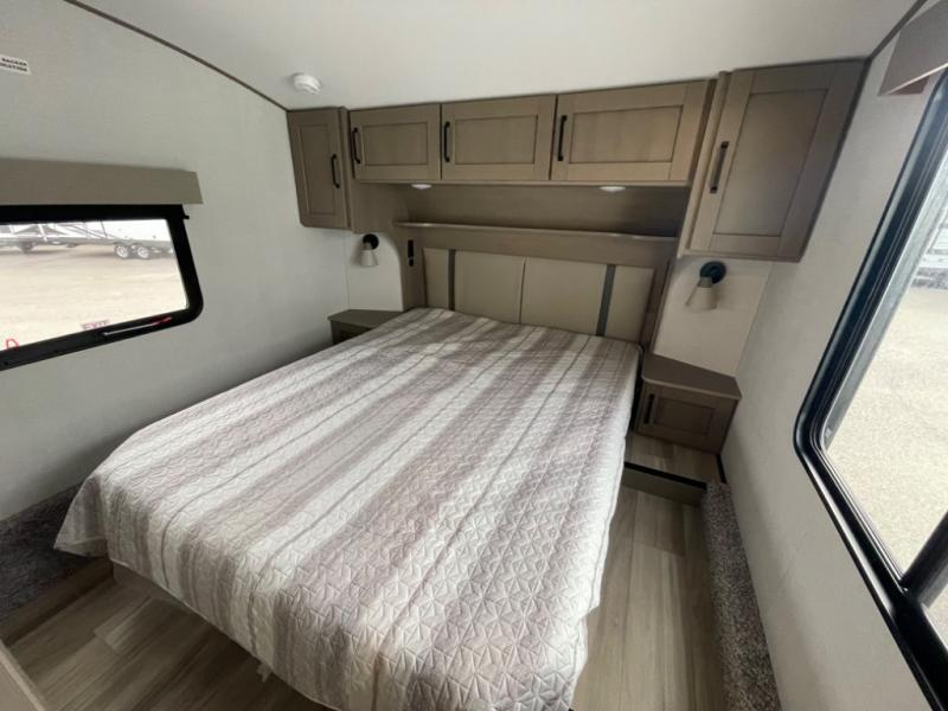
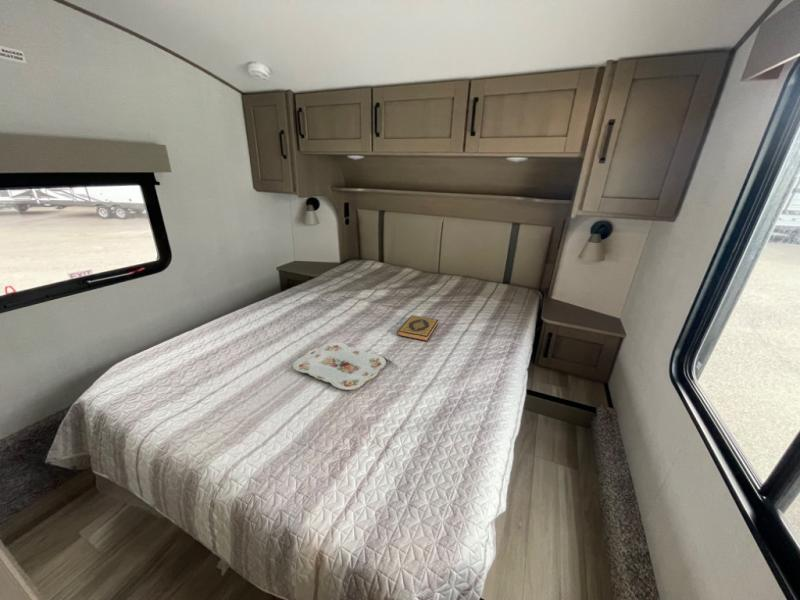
+ serving tray (340, 363)
+ hardback book (418, 327)
